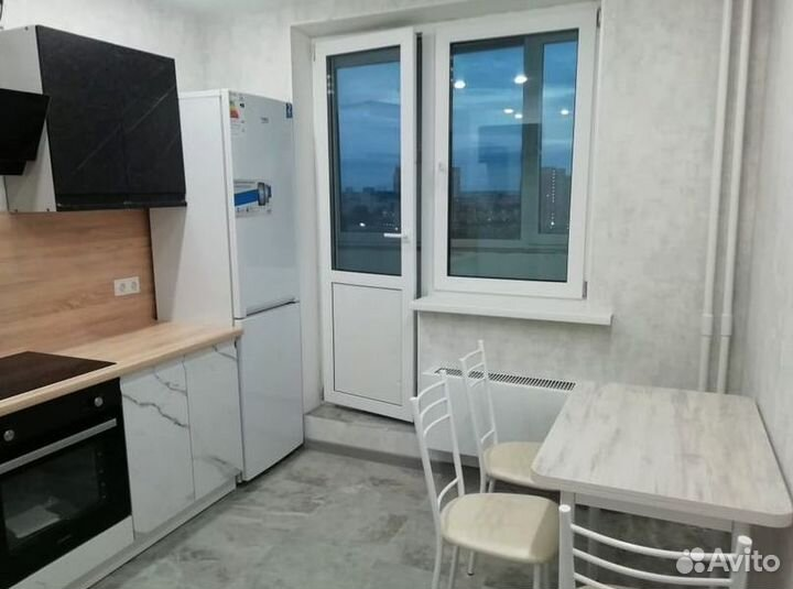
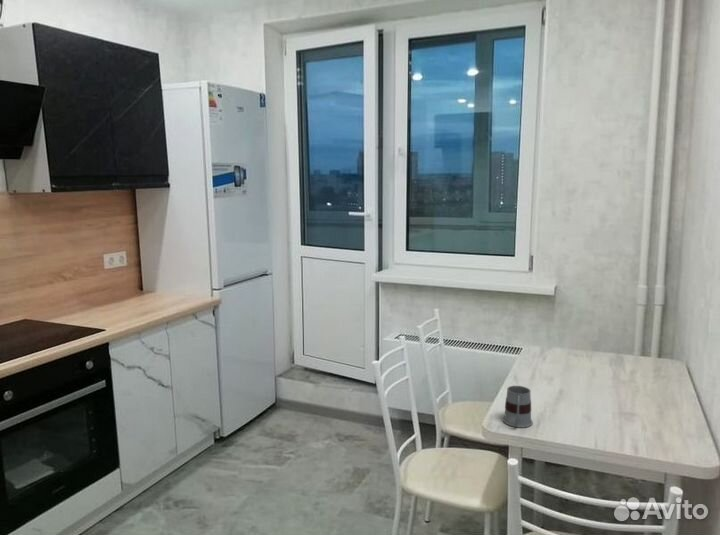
+ mug (518, 407)
